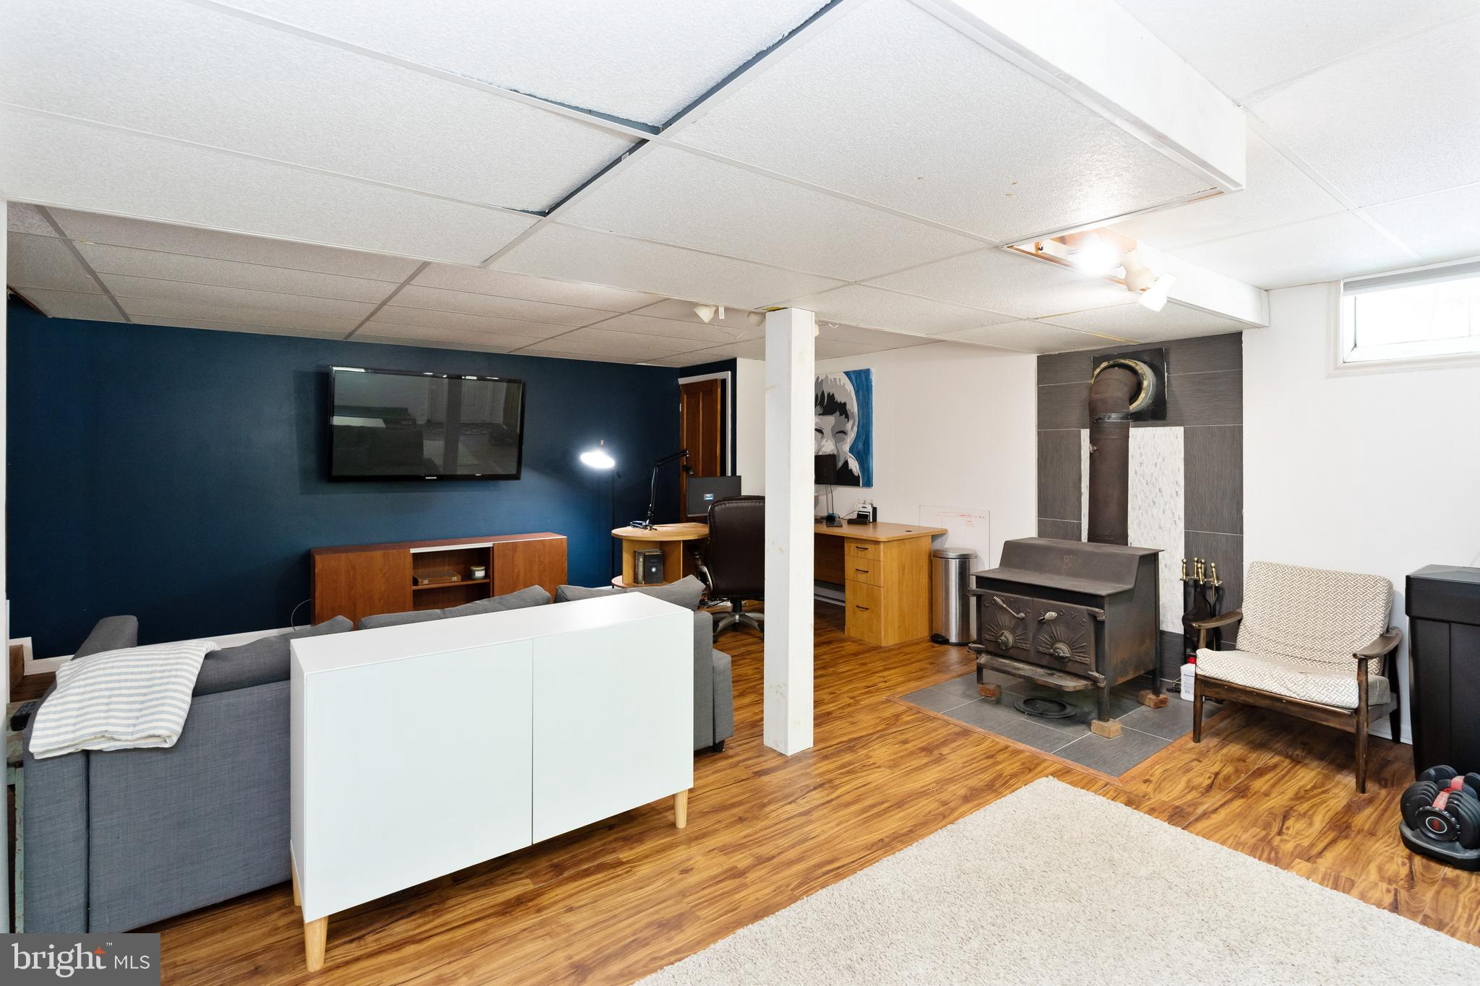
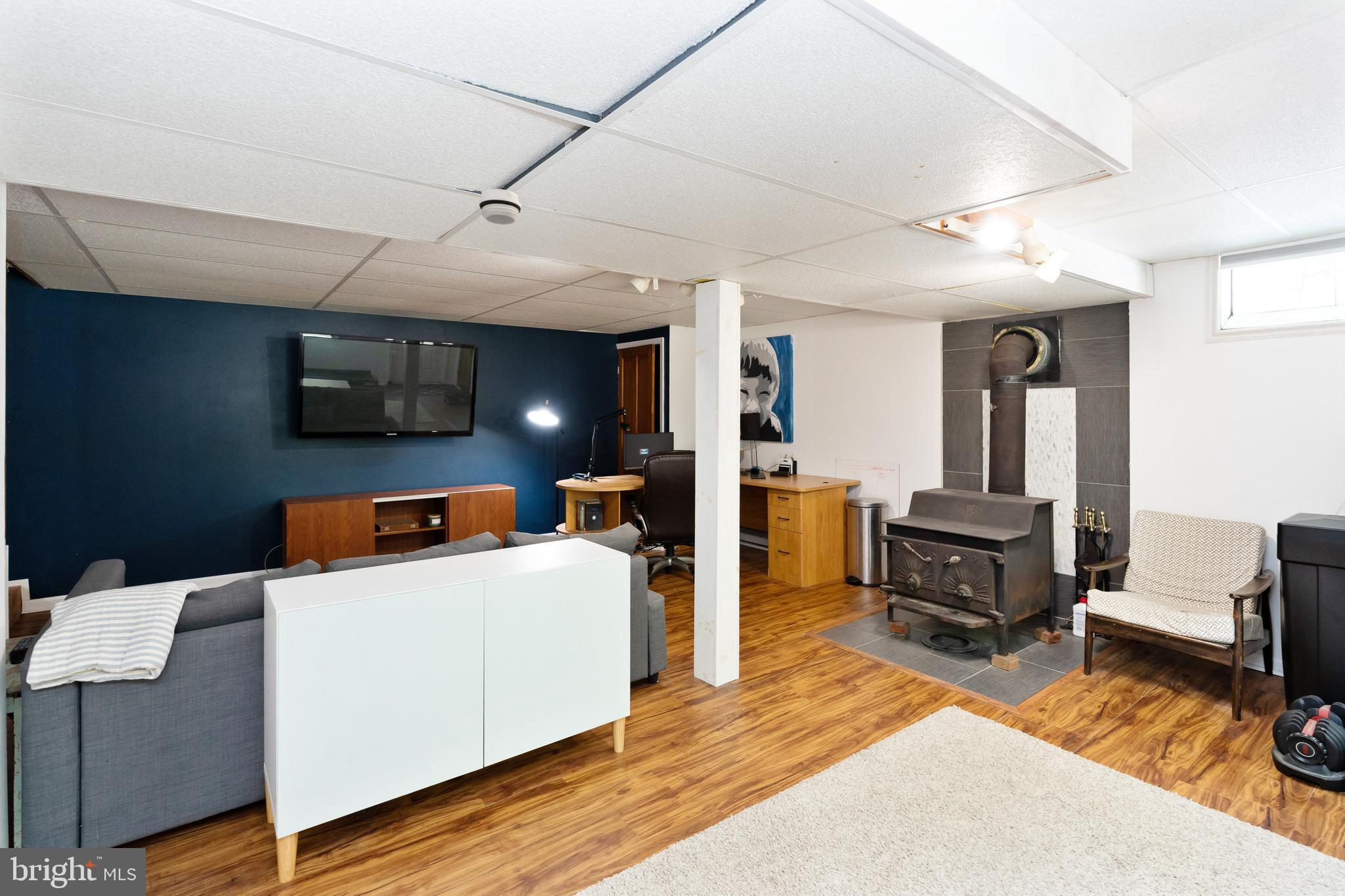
+ smoke detector (500, 207)
